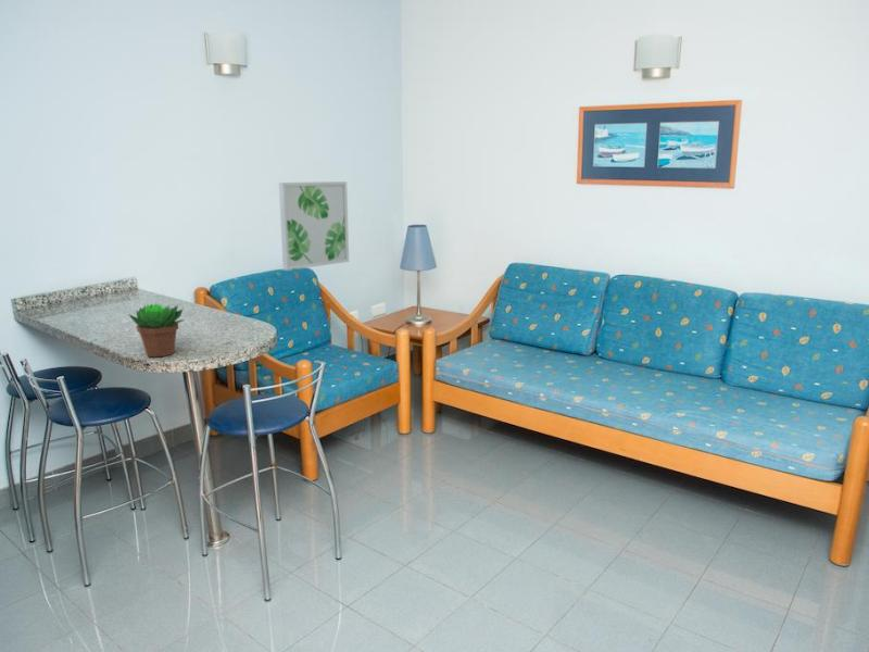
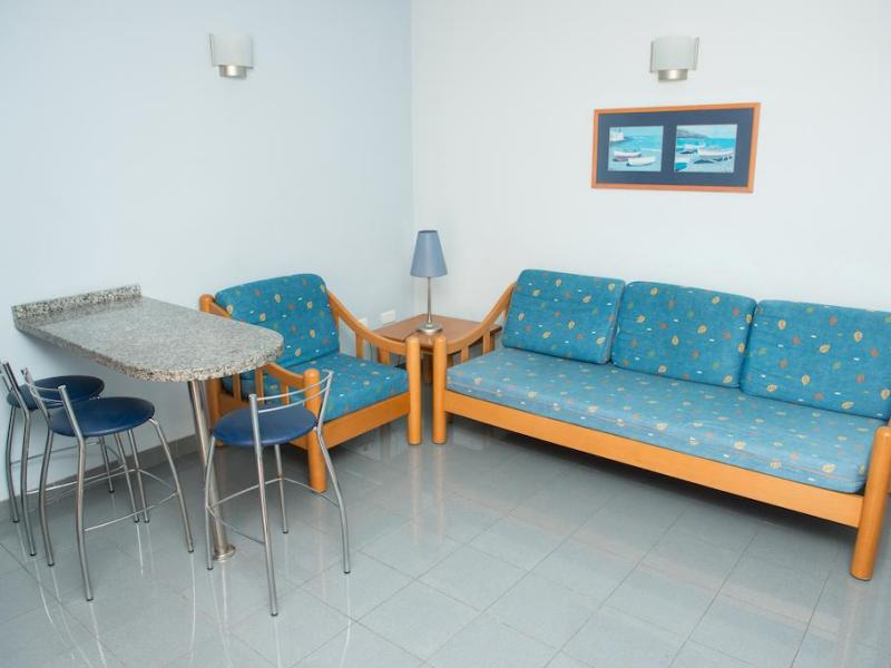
- succulent plant (159, 328)
- wall art (315, 224)
